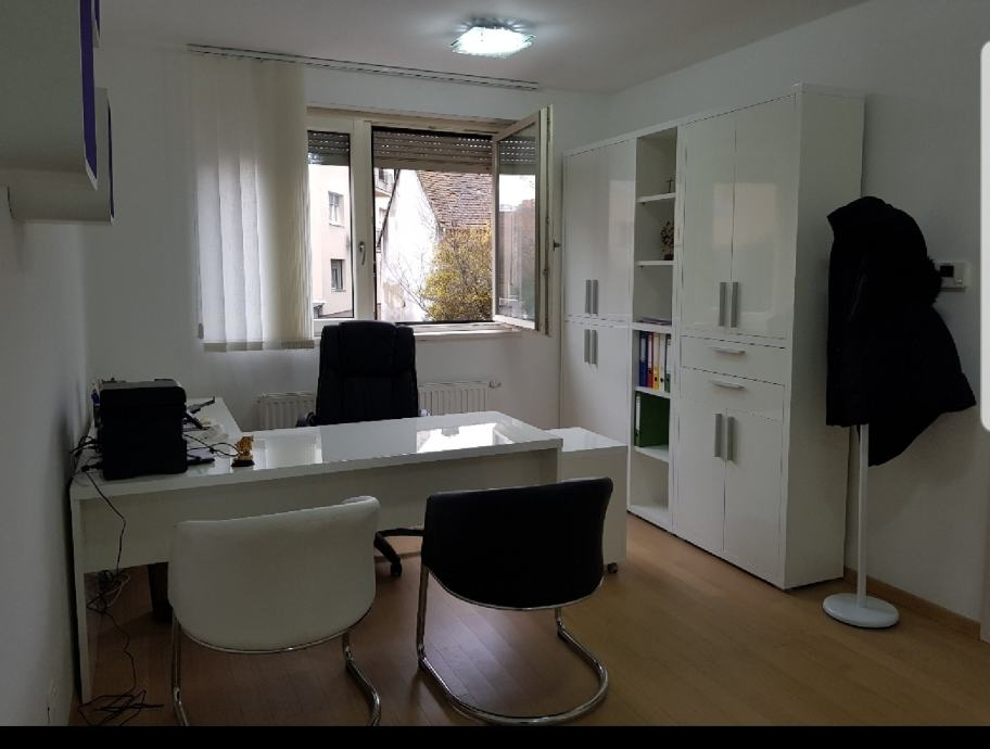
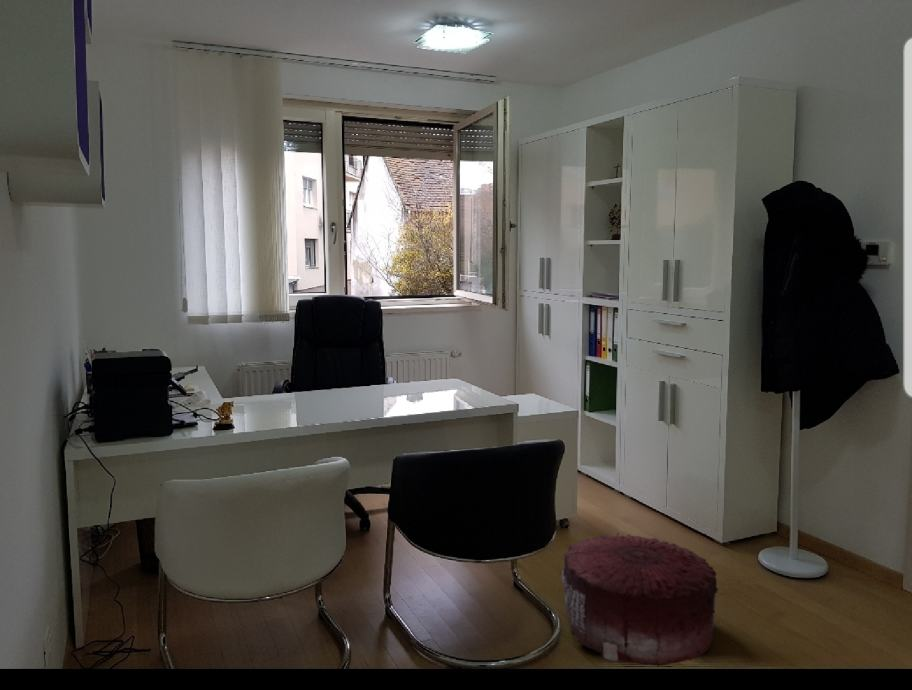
+ pouf (636, 589)
